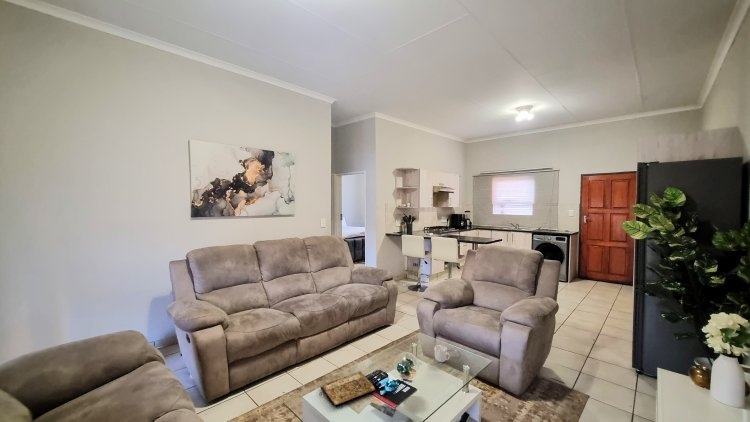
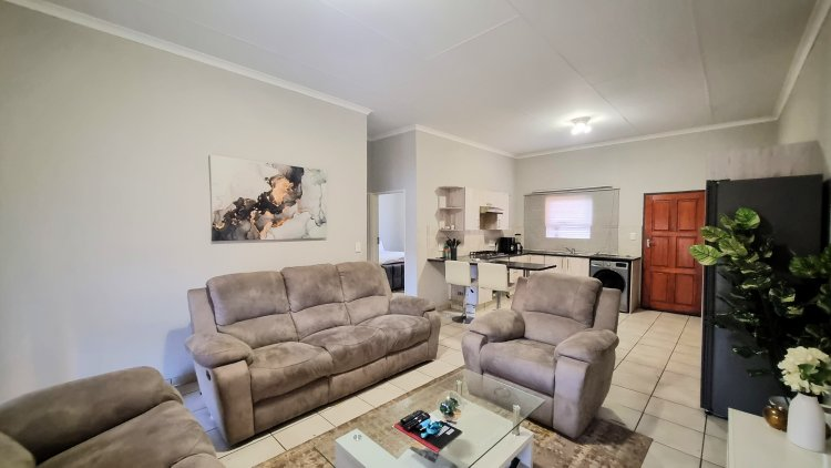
- mug (442, 355)
- book (347, 387)
